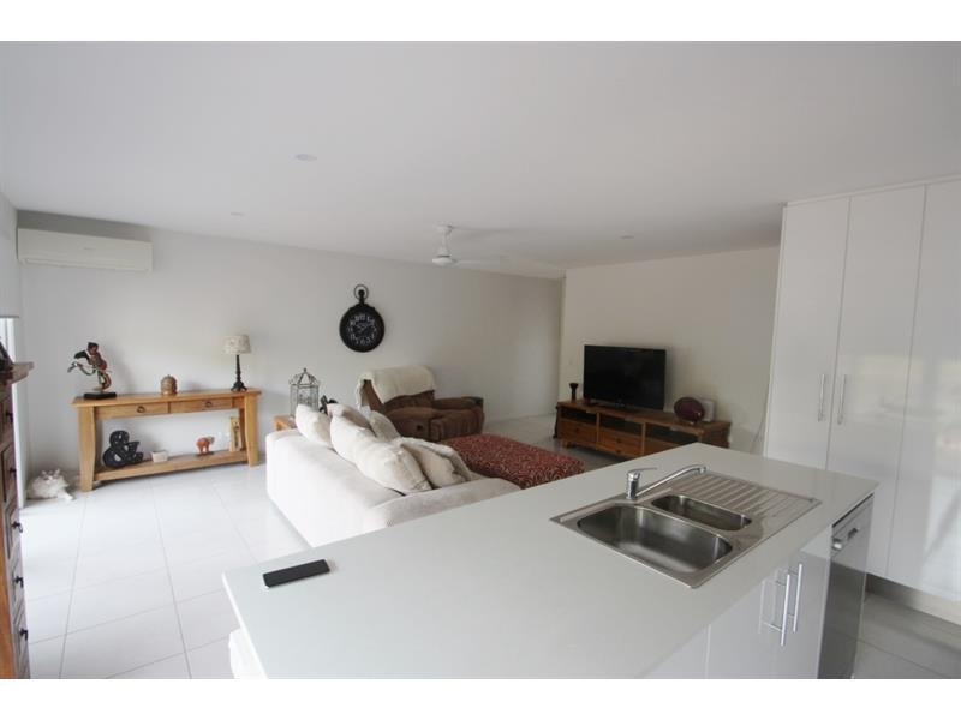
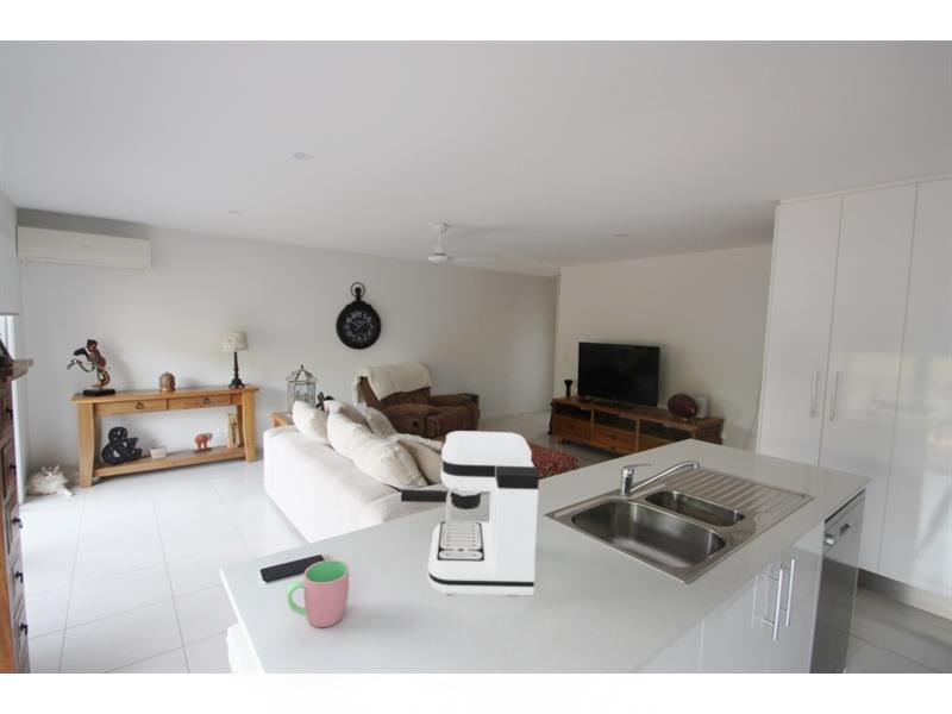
+ cup (318, 595)
+ coffee maker (478, 505)
